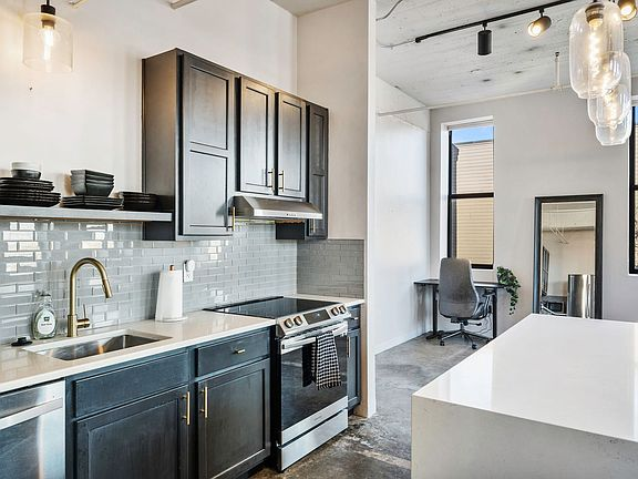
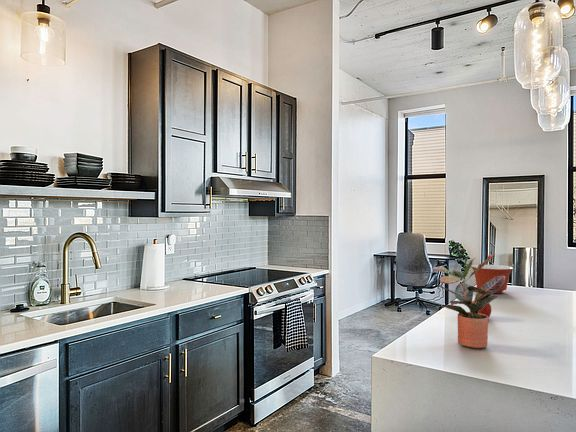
+ mixing bowl (491, 278)
+ potted plant (463, 298)
+ apple (481, 309)
